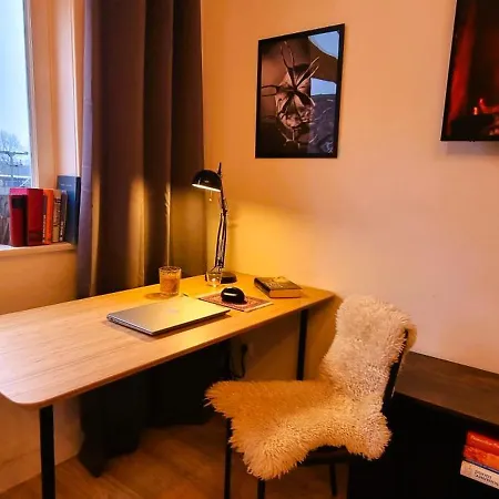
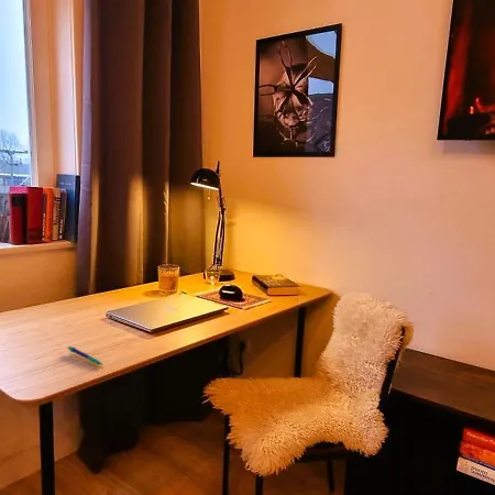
+ pen (85, 355)
